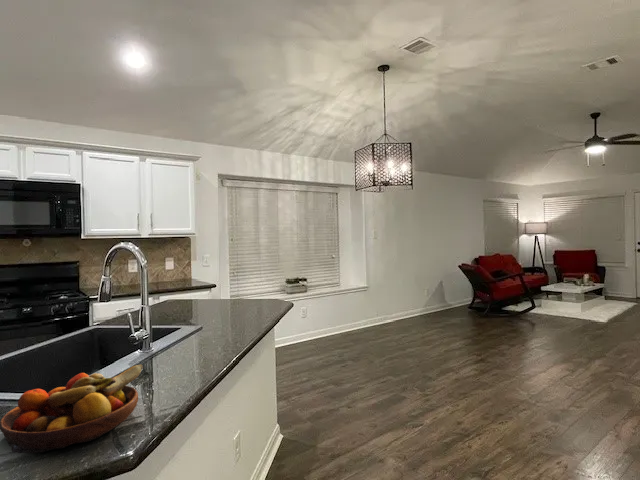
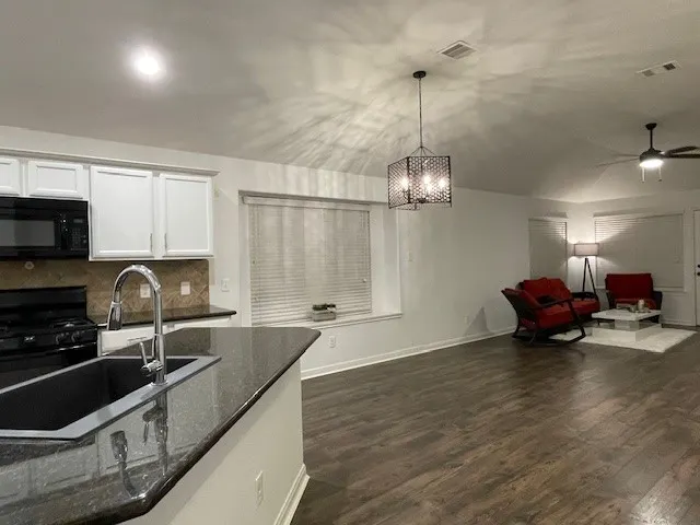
- fruit bowl (75, 399)
